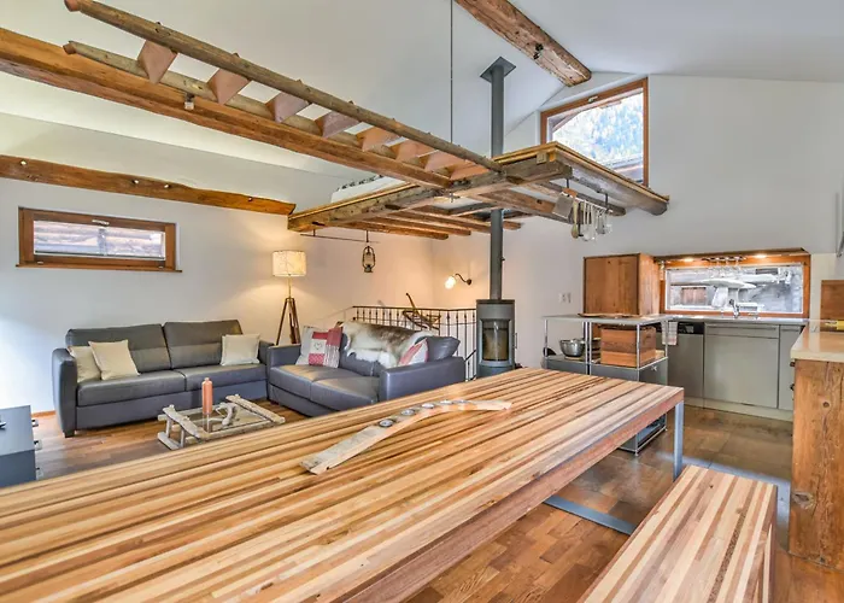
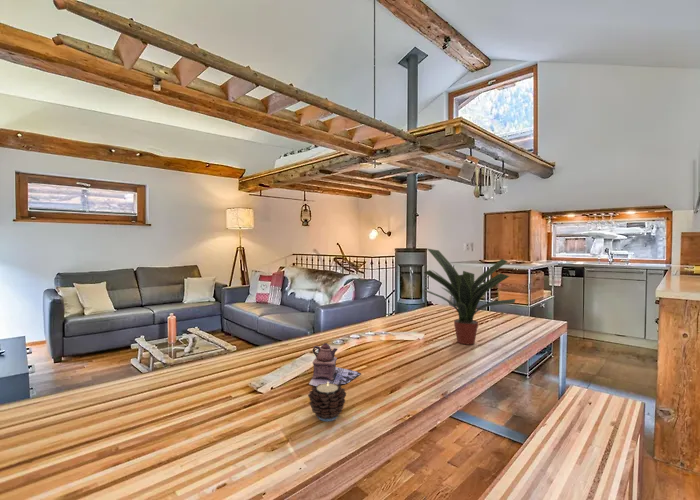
+ potted plant (463, 294)
+ teapot (327, 360)
+ candle (327, 398)
